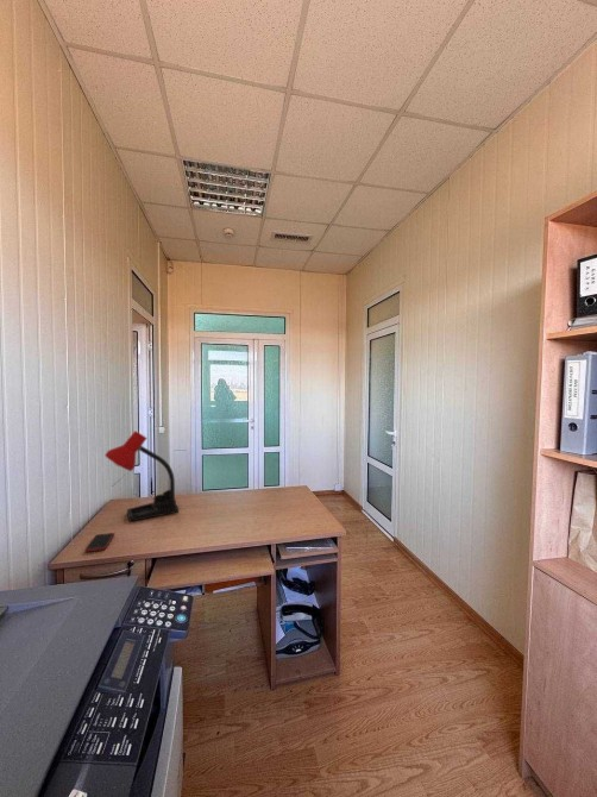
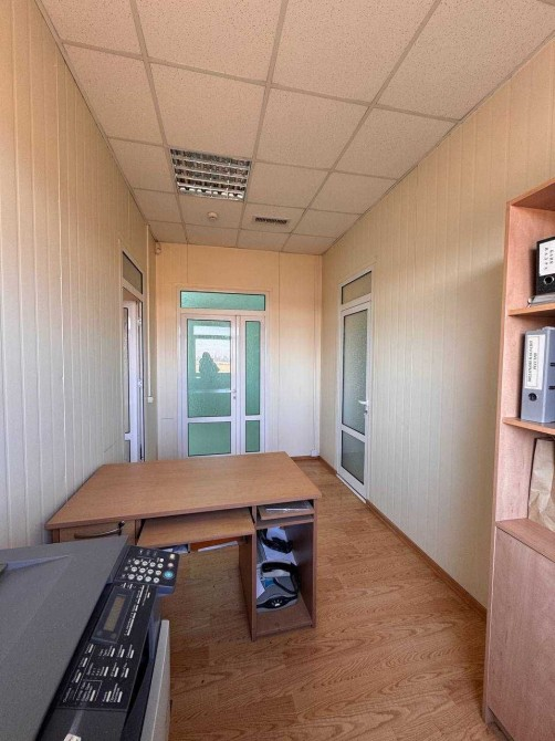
- cell phone (100, 541)
- desk lamp (134, 466)
